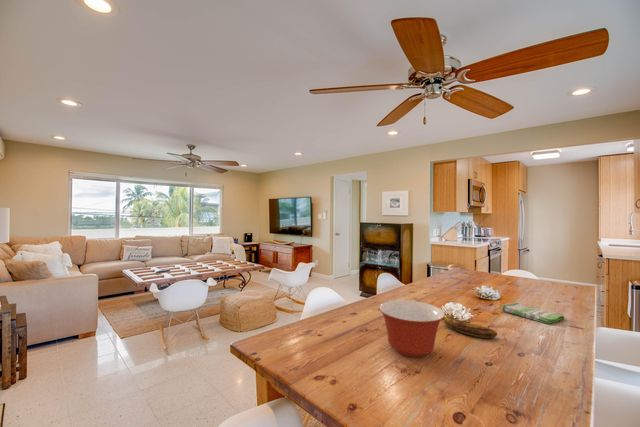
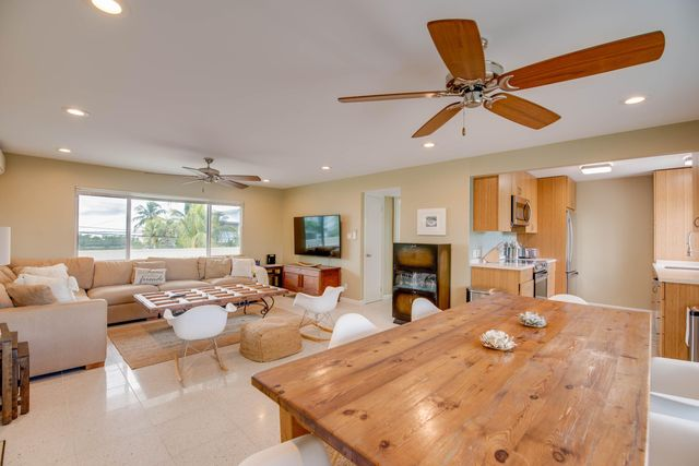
- dish towel (531, 311)
- mixing bowl (410, 329)
- banana (466, 324)
